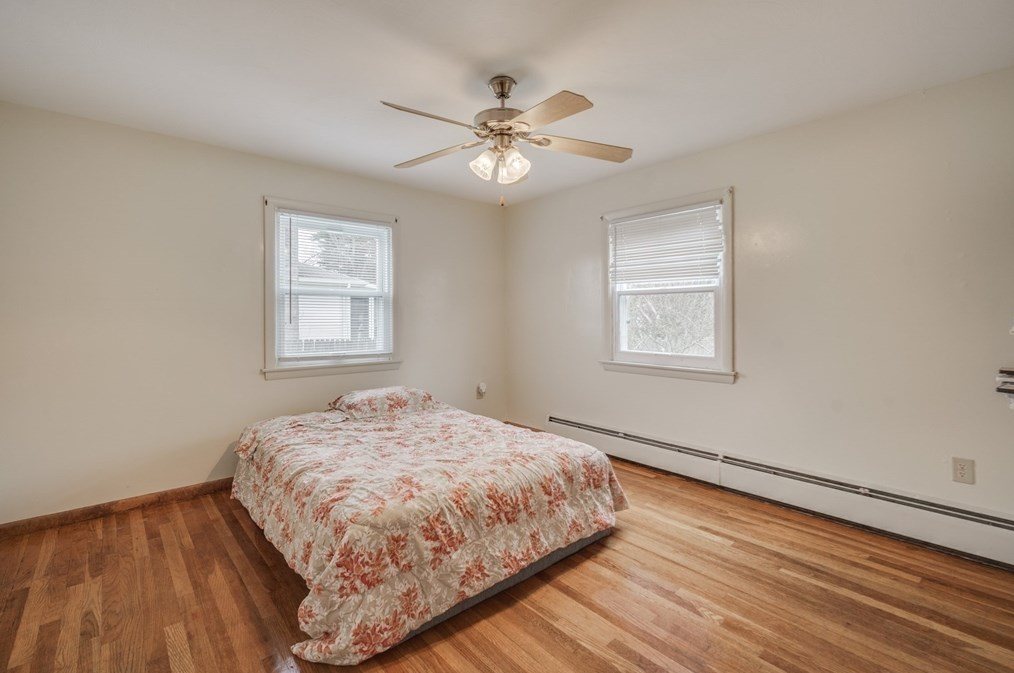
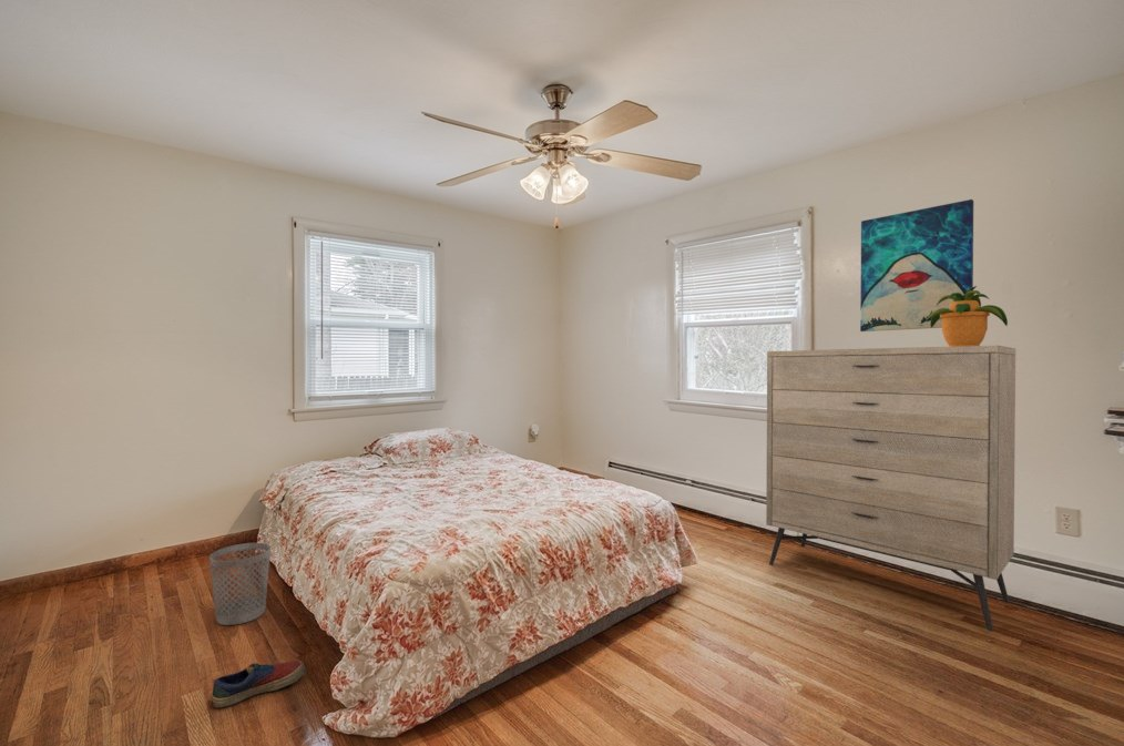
+ wastebasket (241, 583)
+ shoe (259, 675)
+ wall art (912, 269)
+ potted plant (963, 317)
+ dresser (879, 466)
